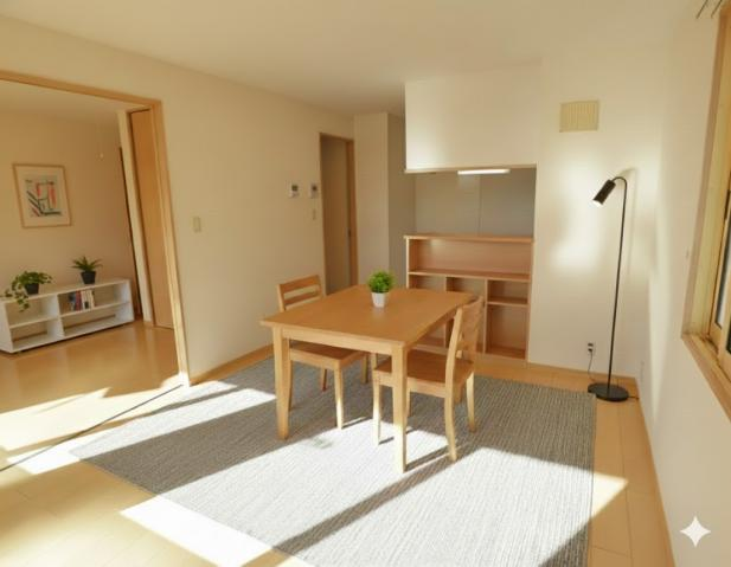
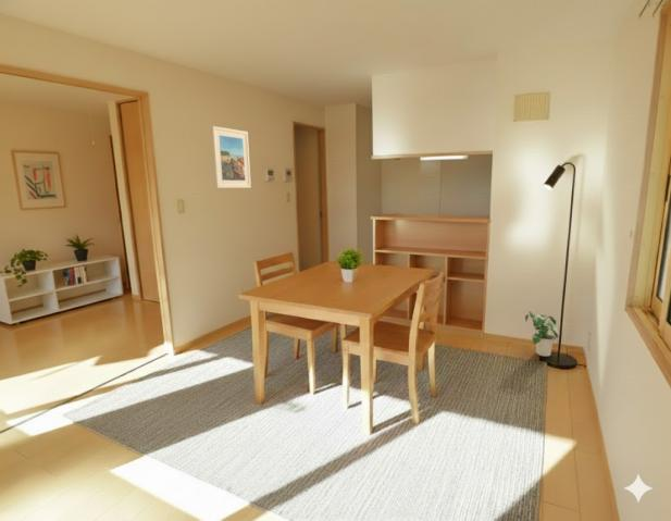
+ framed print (232, 159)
+ potted plant (542, 334)
